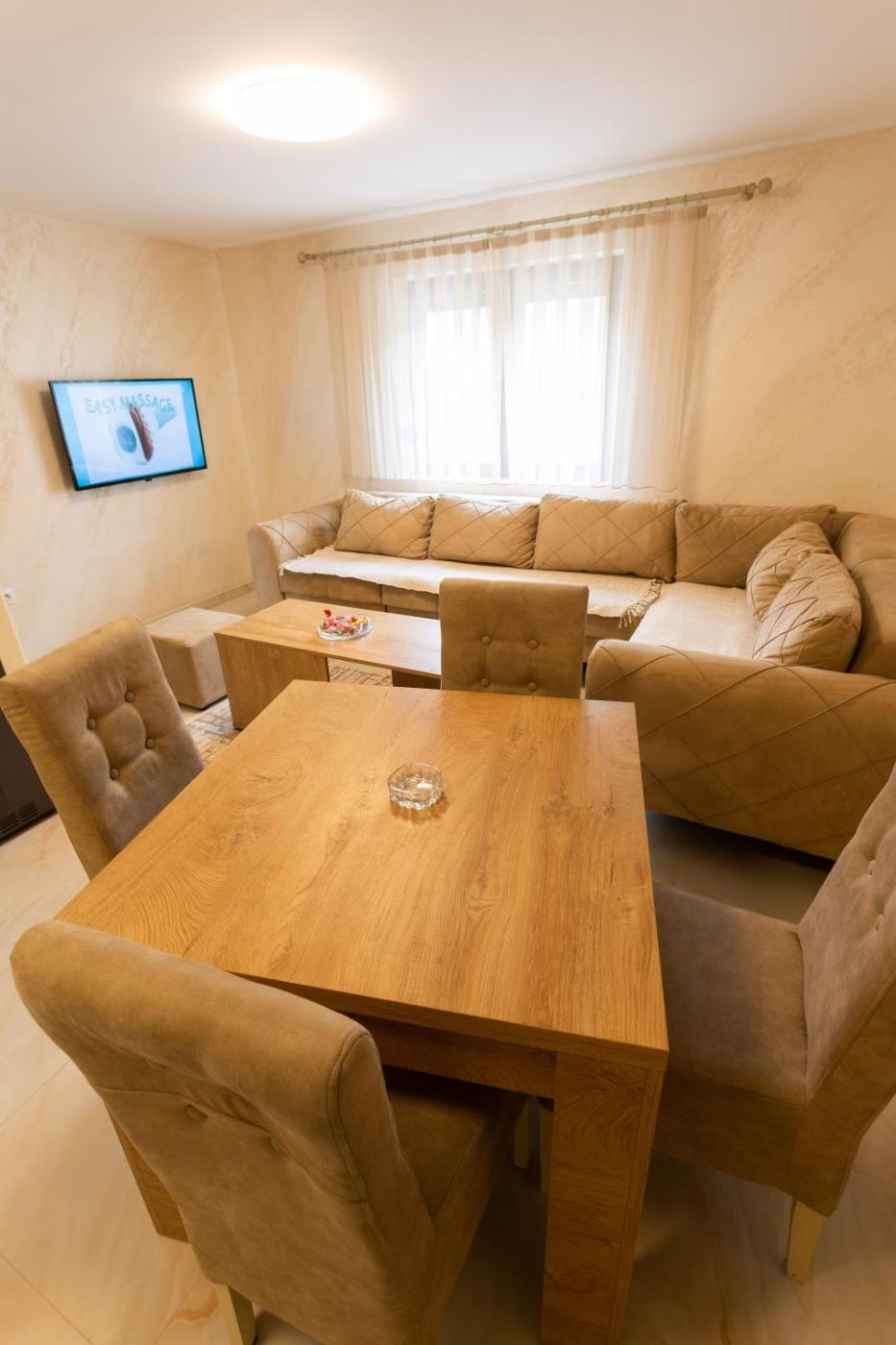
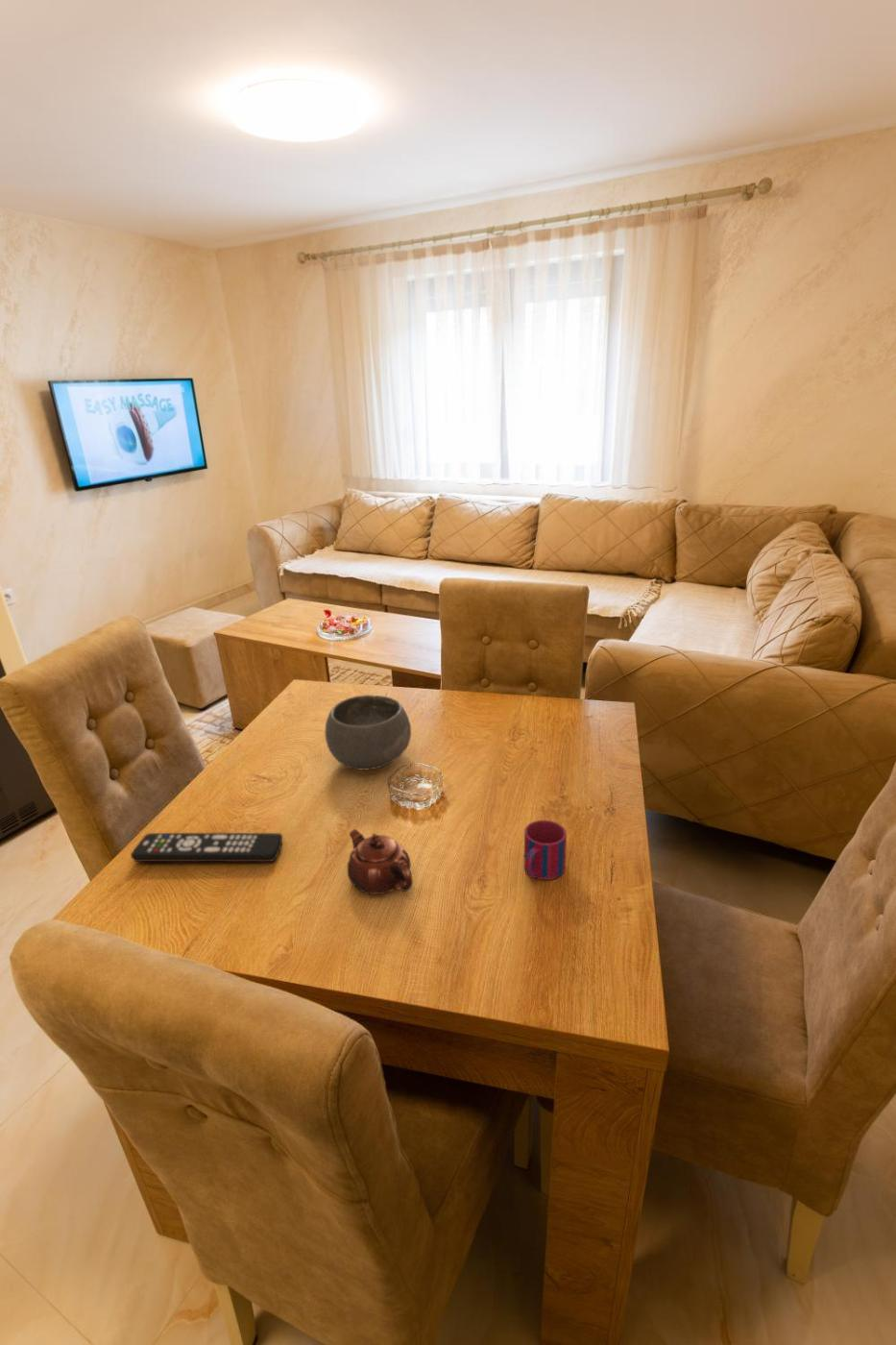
+ mug (539, 854)
+ remote control (208, 847)
+ teapot (379, 858)
+ bowl (369, 735)
